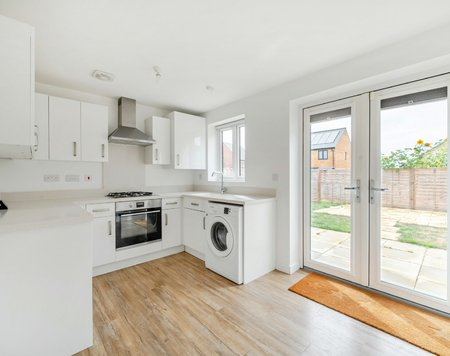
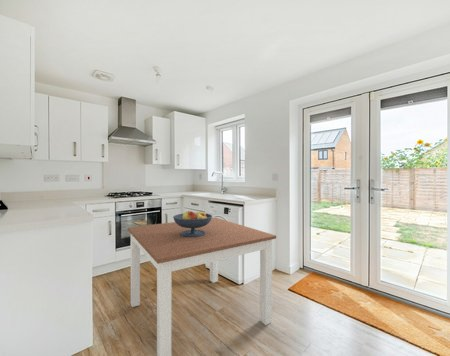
+ fruit bowl (192, 221)
+ dining table (196, 265)
